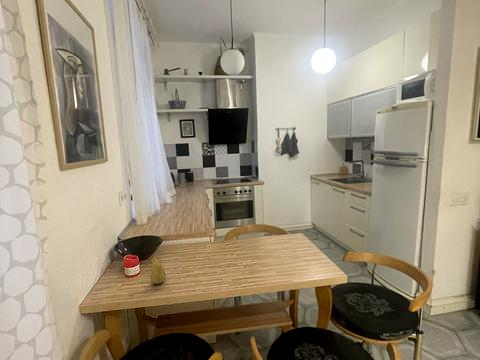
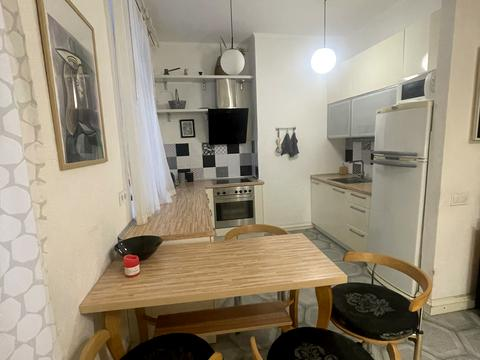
- fruit (157, 270)
